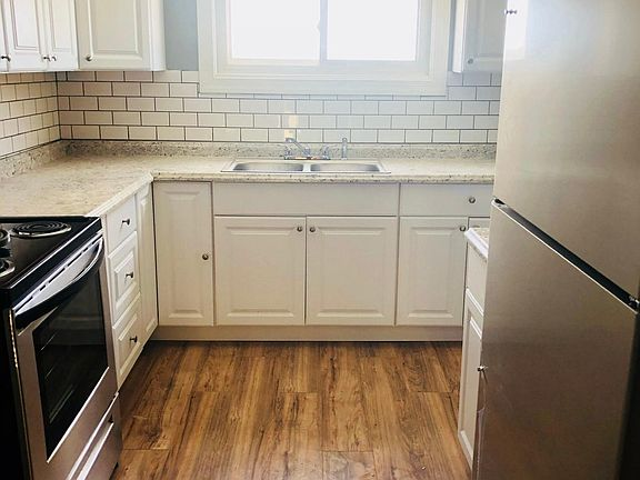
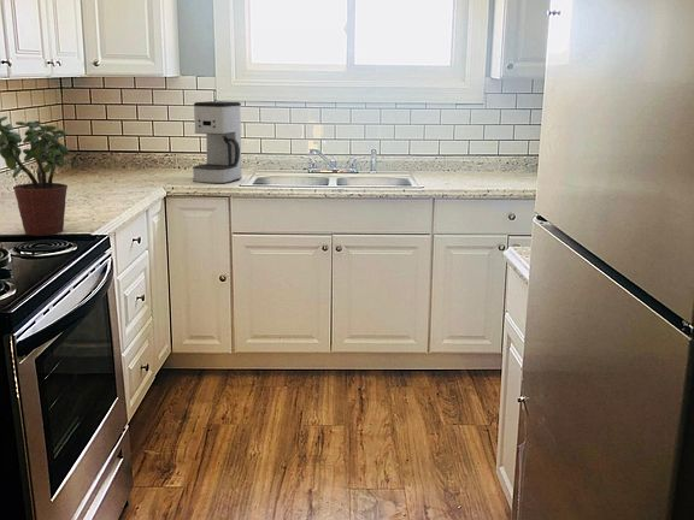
+ coffee maker (218, 142)
+ potted plant (37, 173)
